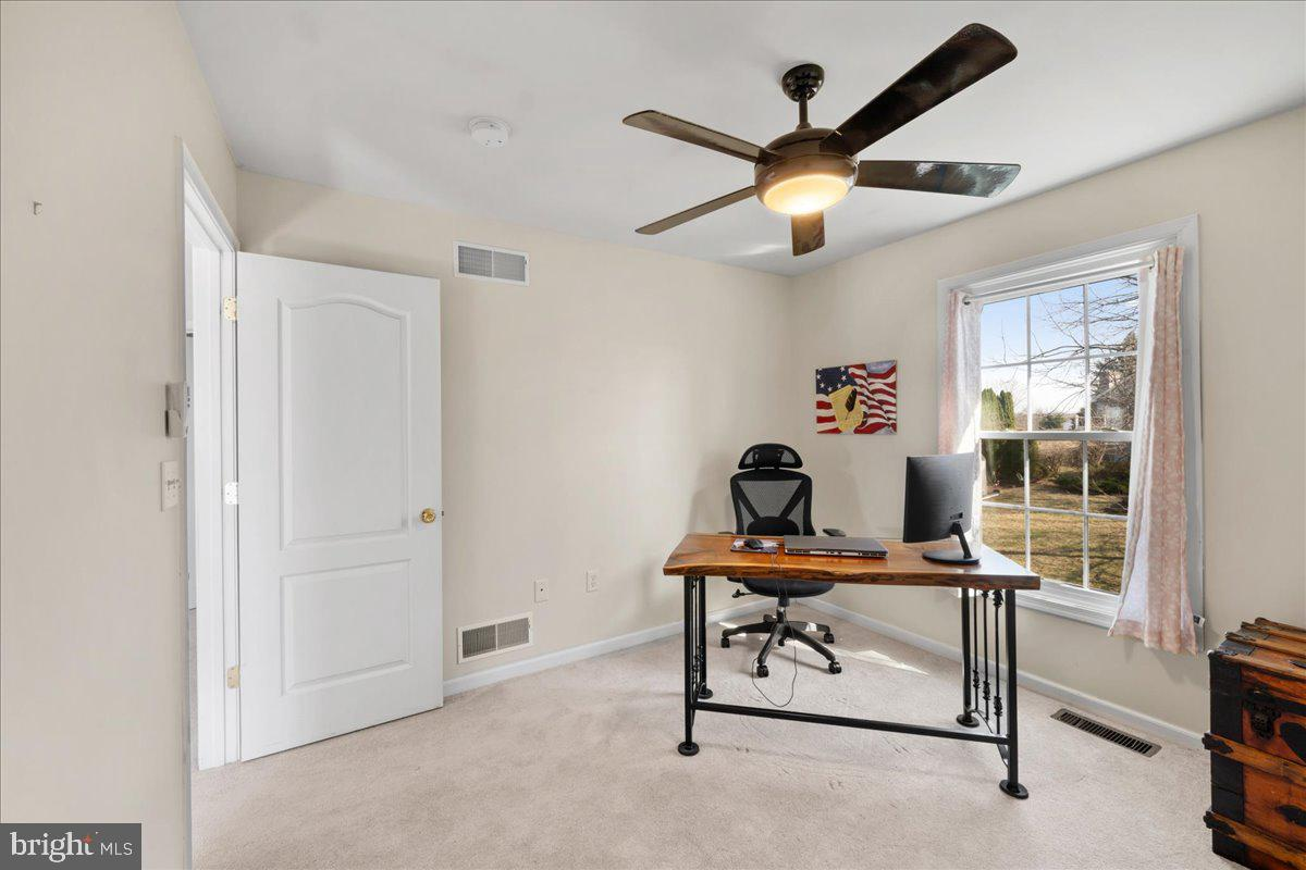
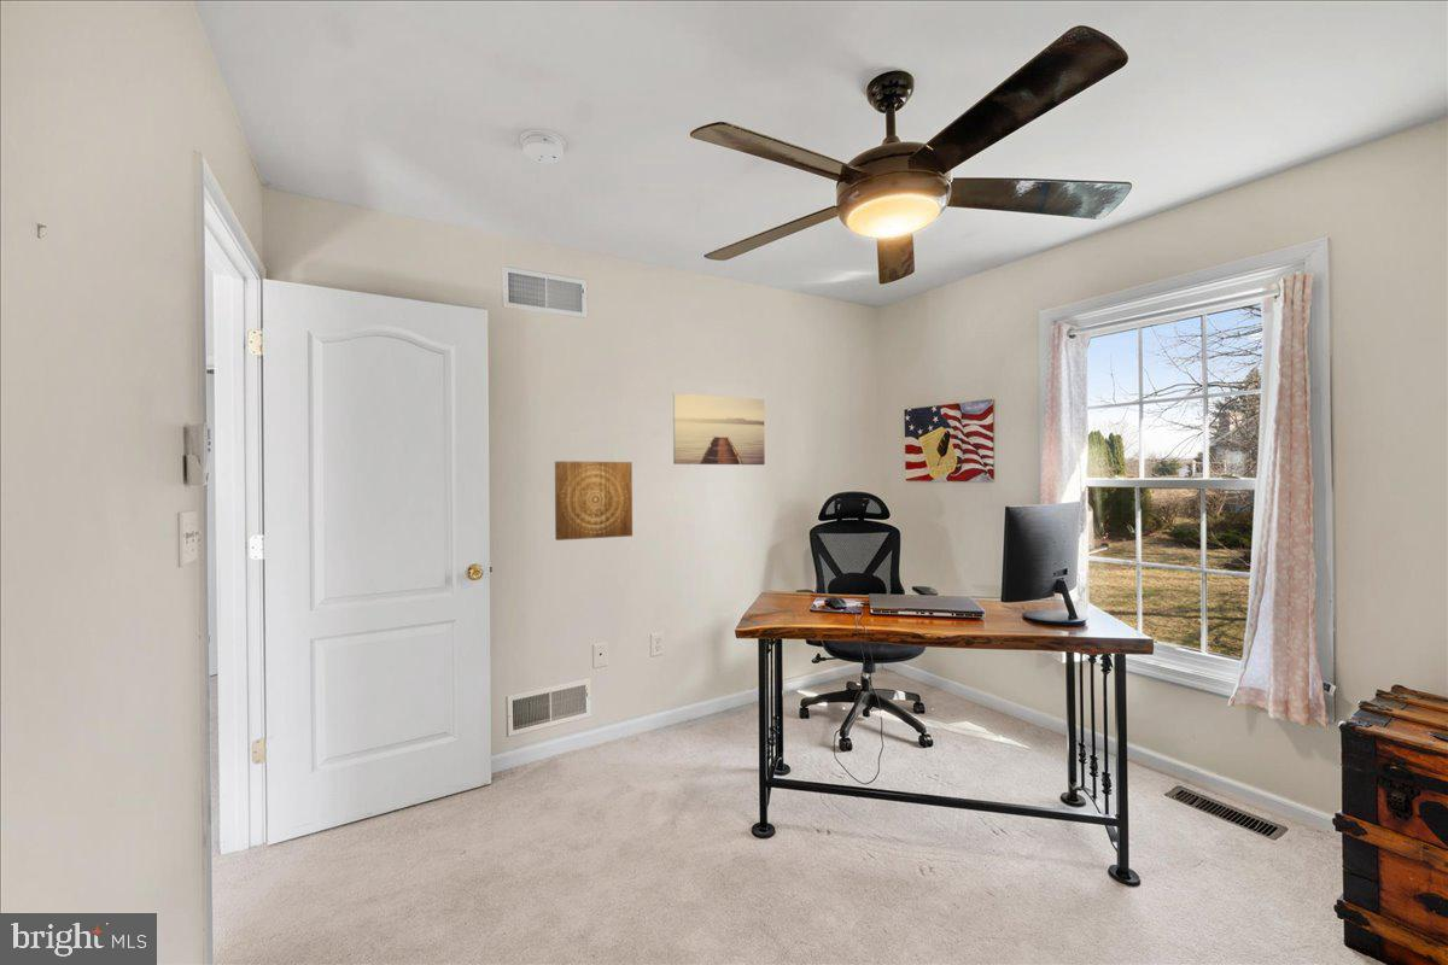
+ wall art (594, 499)
+ wall art (720, 429)
